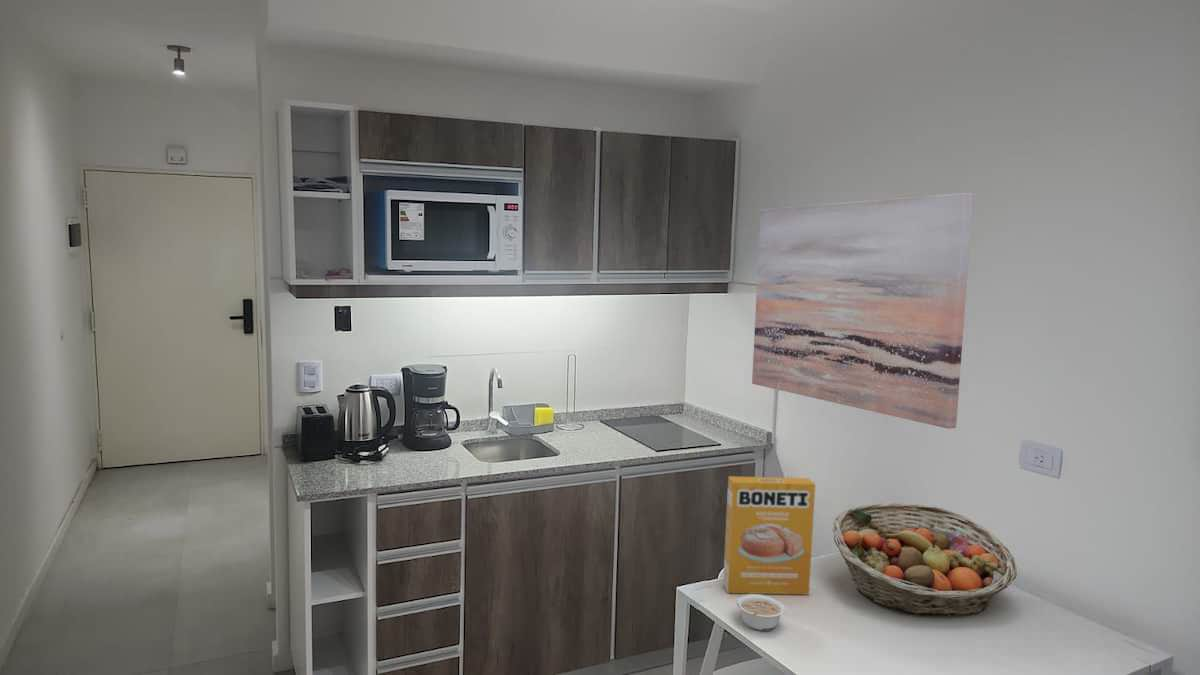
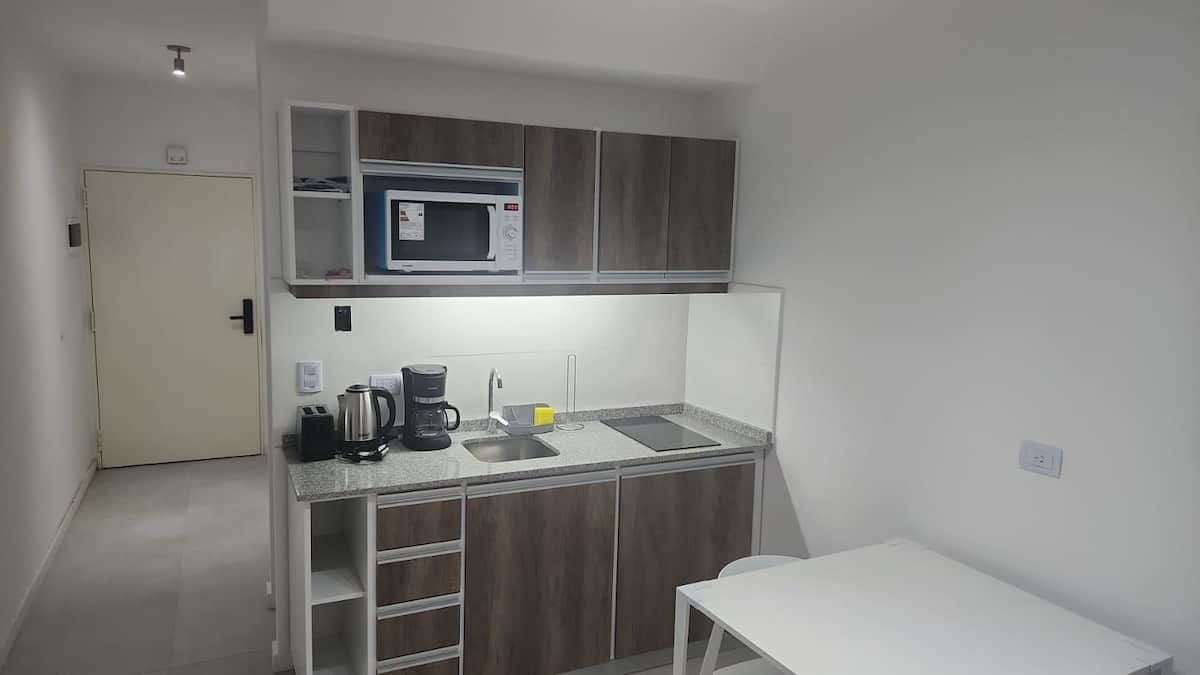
- wall art (845, 303)
- fruit basket (920, 557)
- legume (761, 612)
- cereal box (768, 535)
